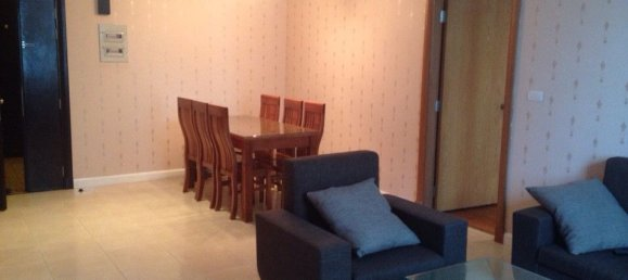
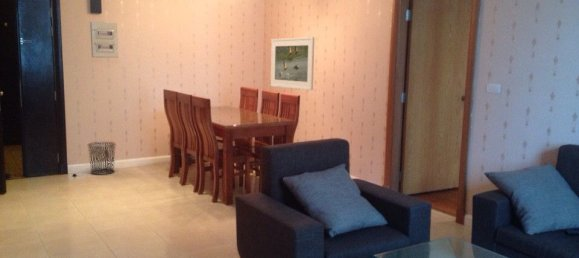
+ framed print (291, 63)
+ waste bin (102, 158)
